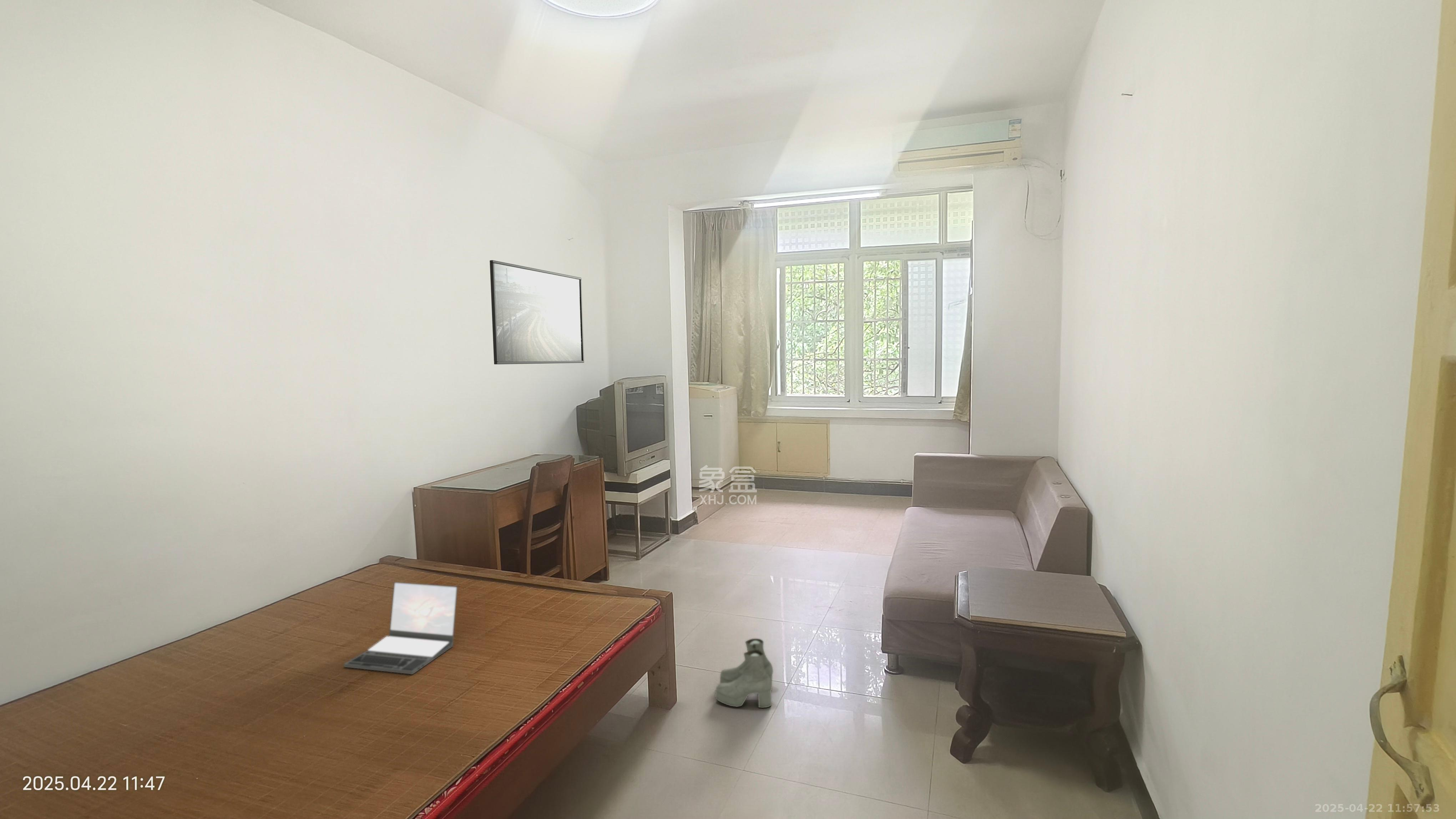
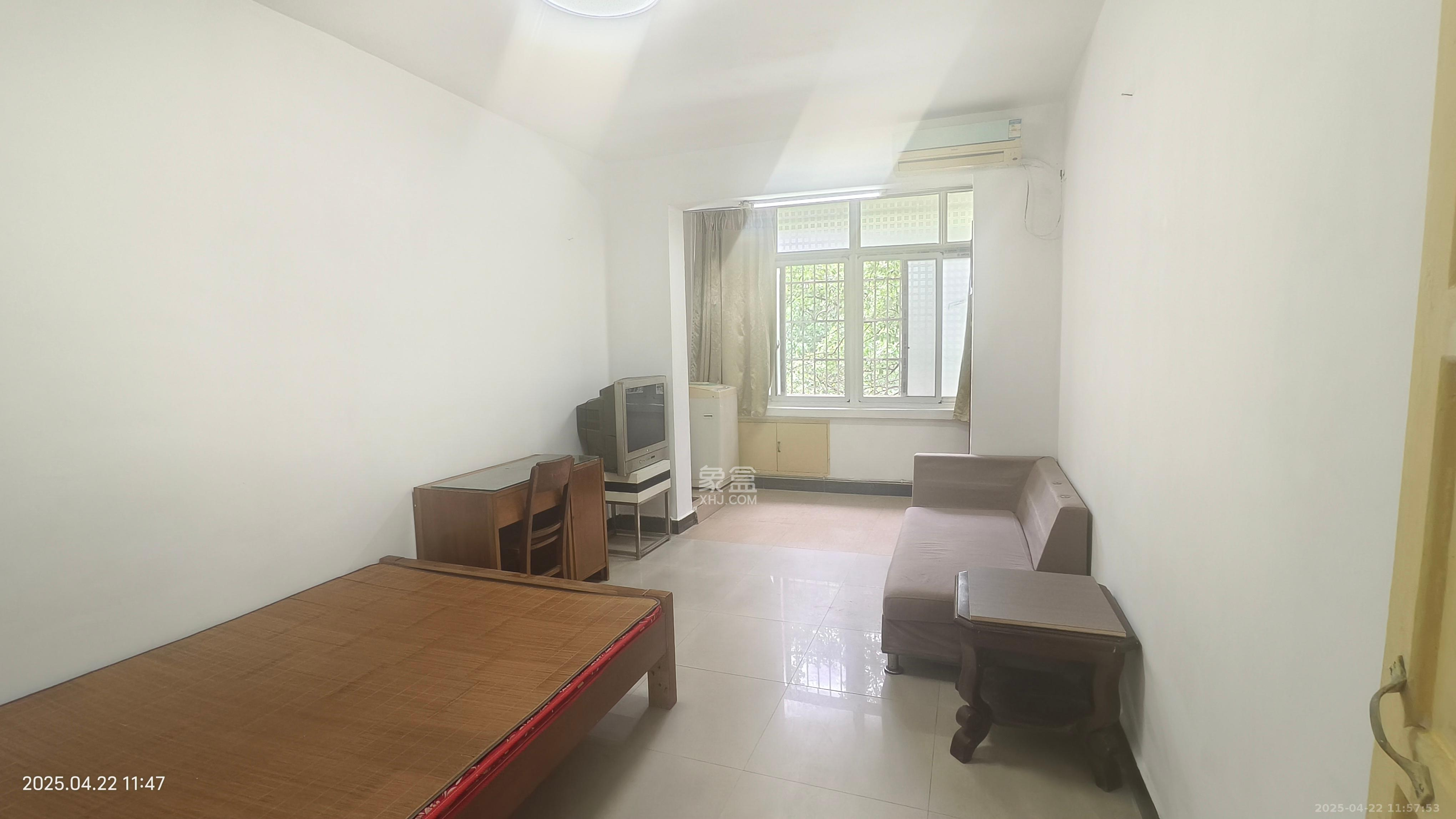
- boots (744, 670)
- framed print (542, 317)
- laptop (403, 625)
